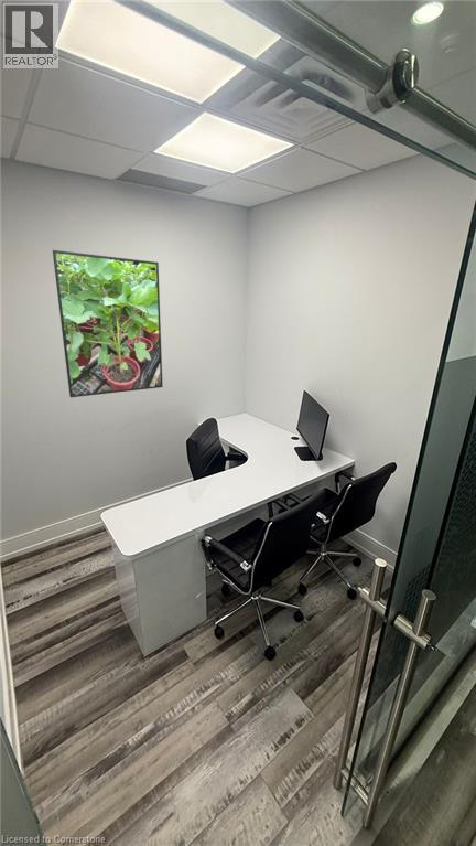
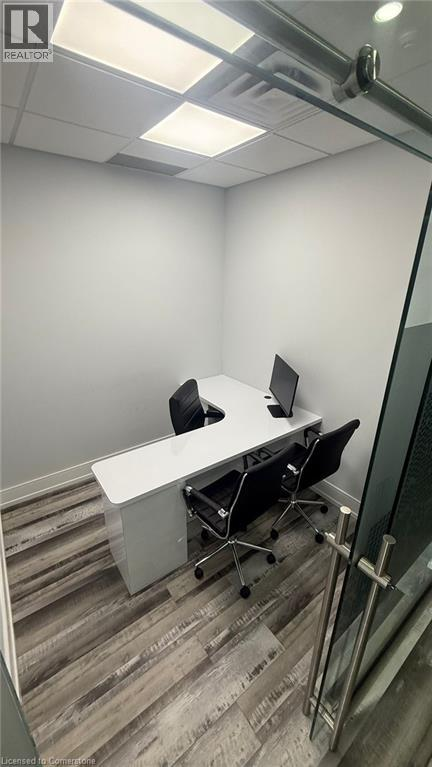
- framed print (115, 328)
